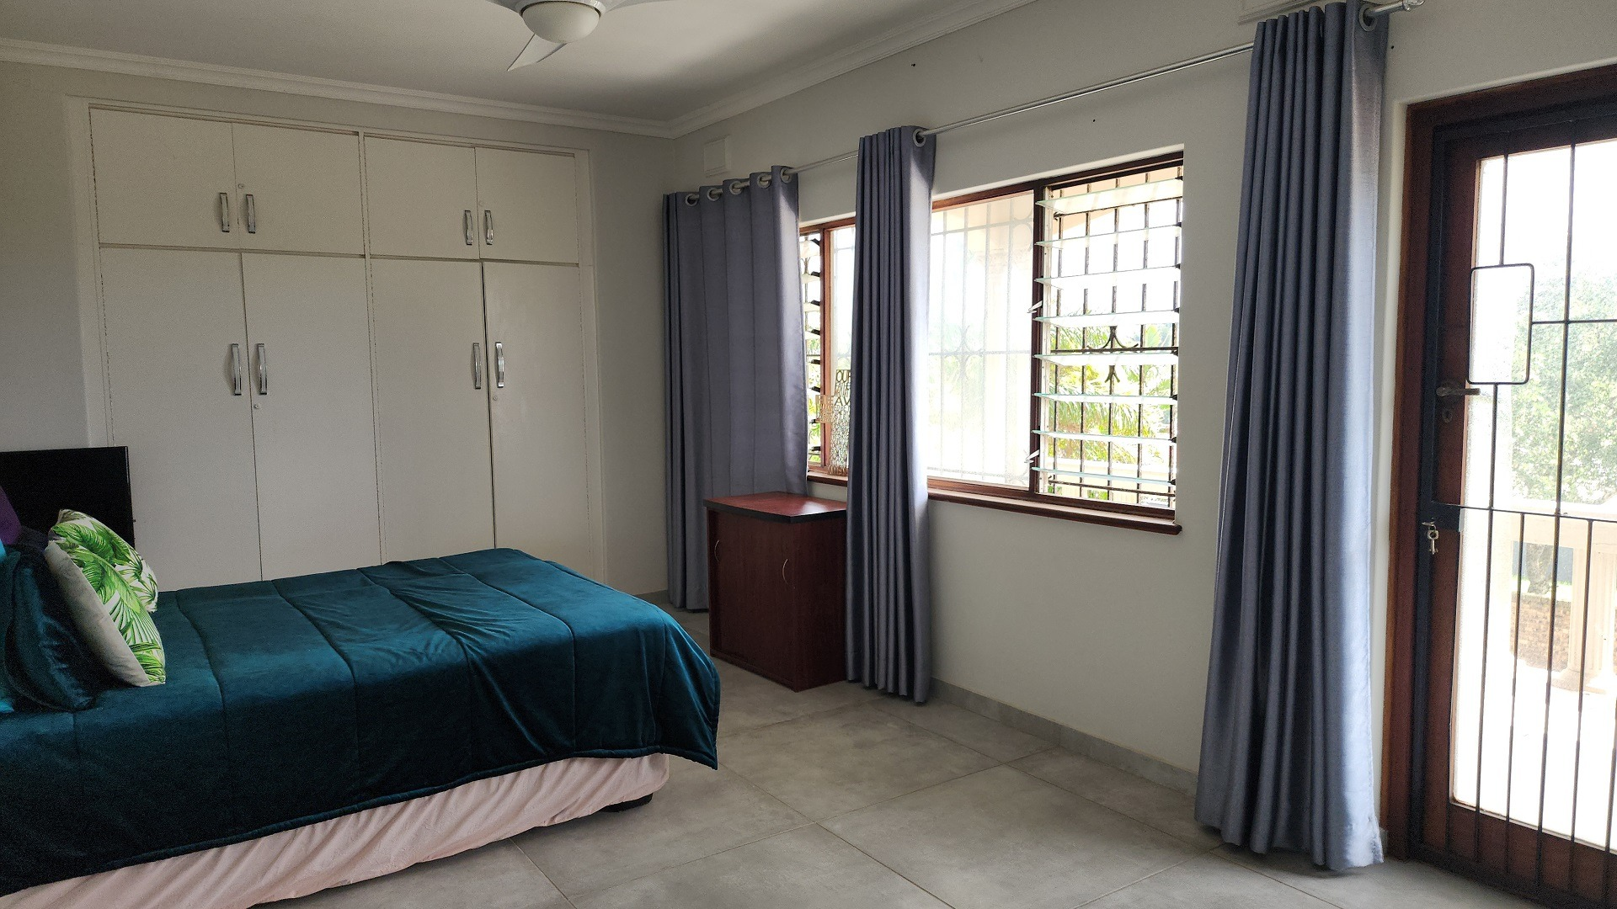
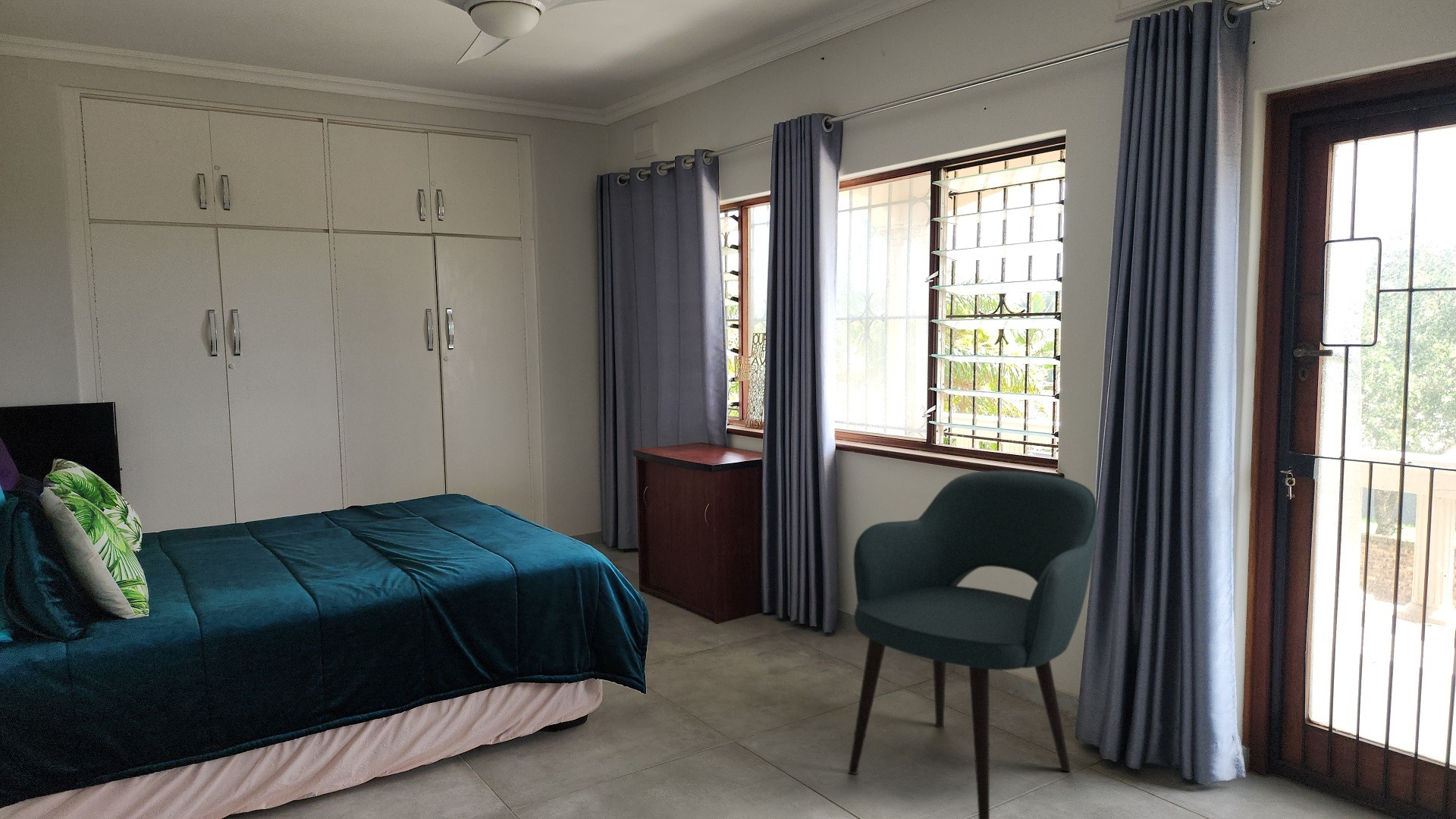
+ armchair (971, 626)
